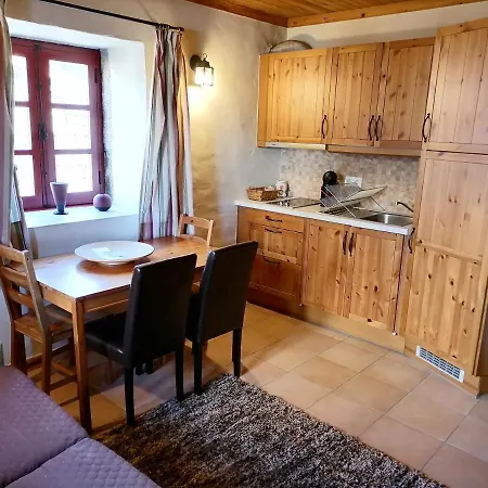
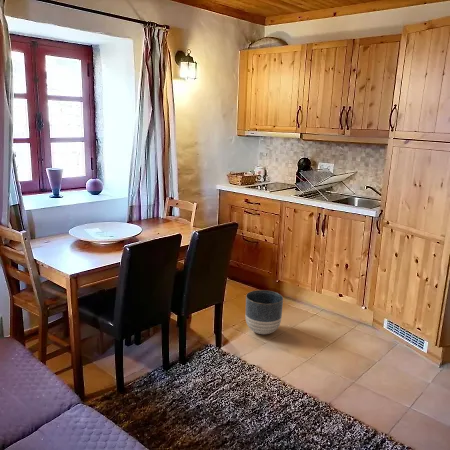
+ planter (263, 314)
